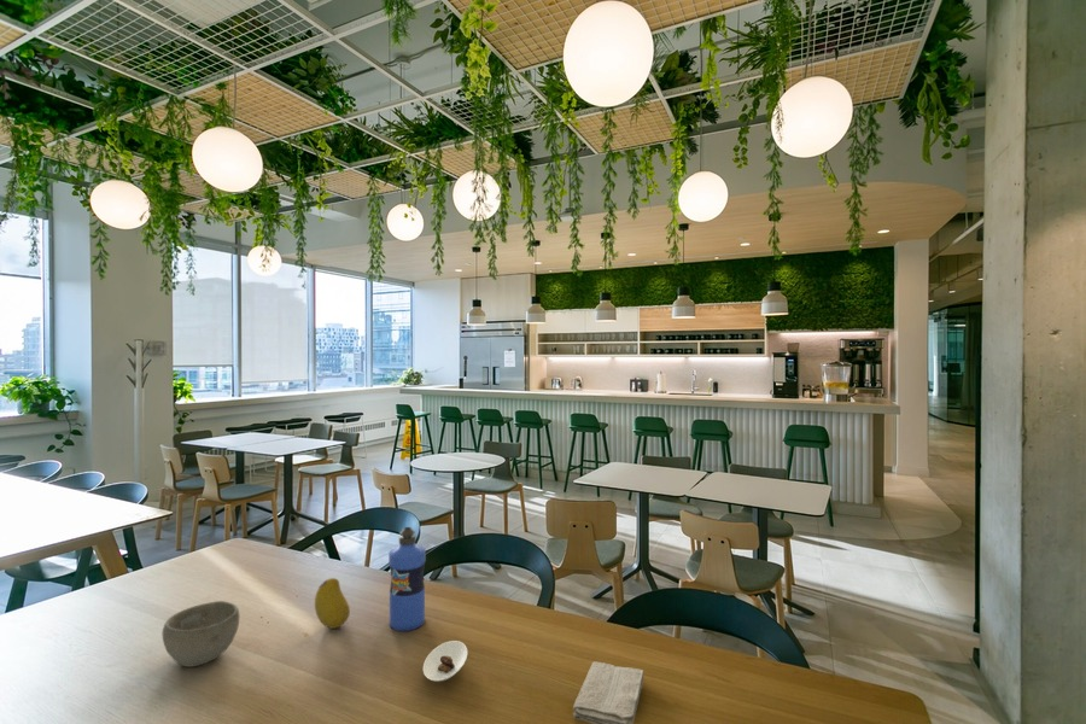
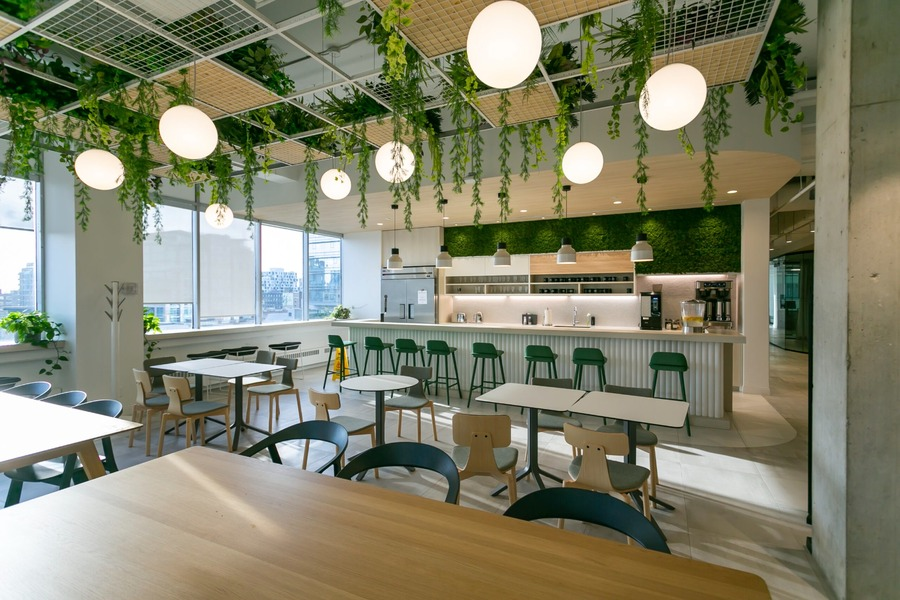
- washcloth (609, 691)
- fruit (332, 602)
- saucer (445, 664)
- water bottle (407, 574)
- bowl (202, 636)
